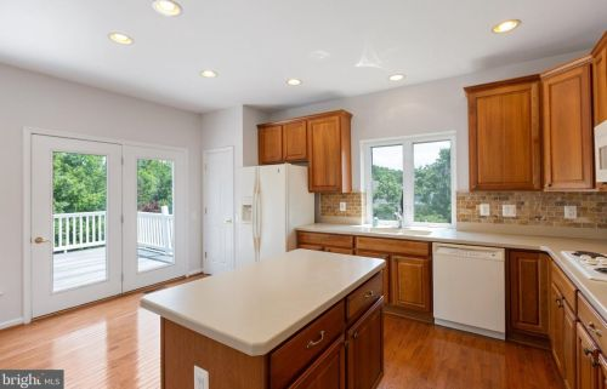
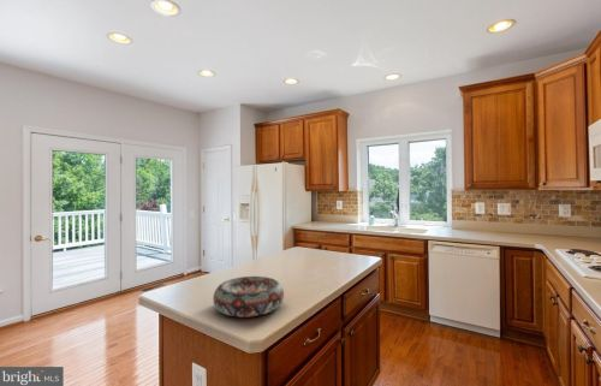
+ decorative bowl (249, 295)
